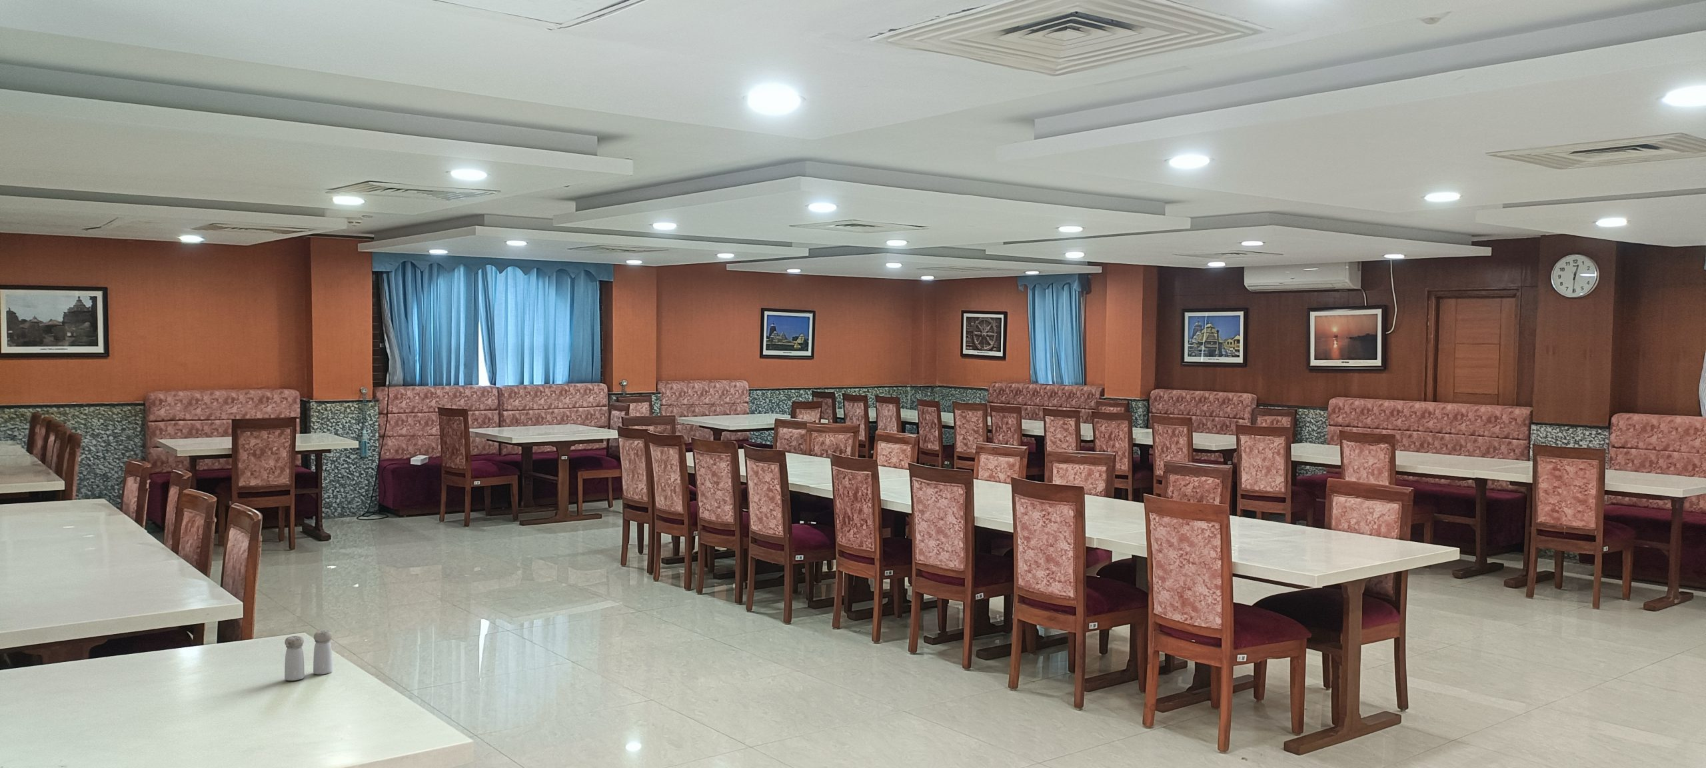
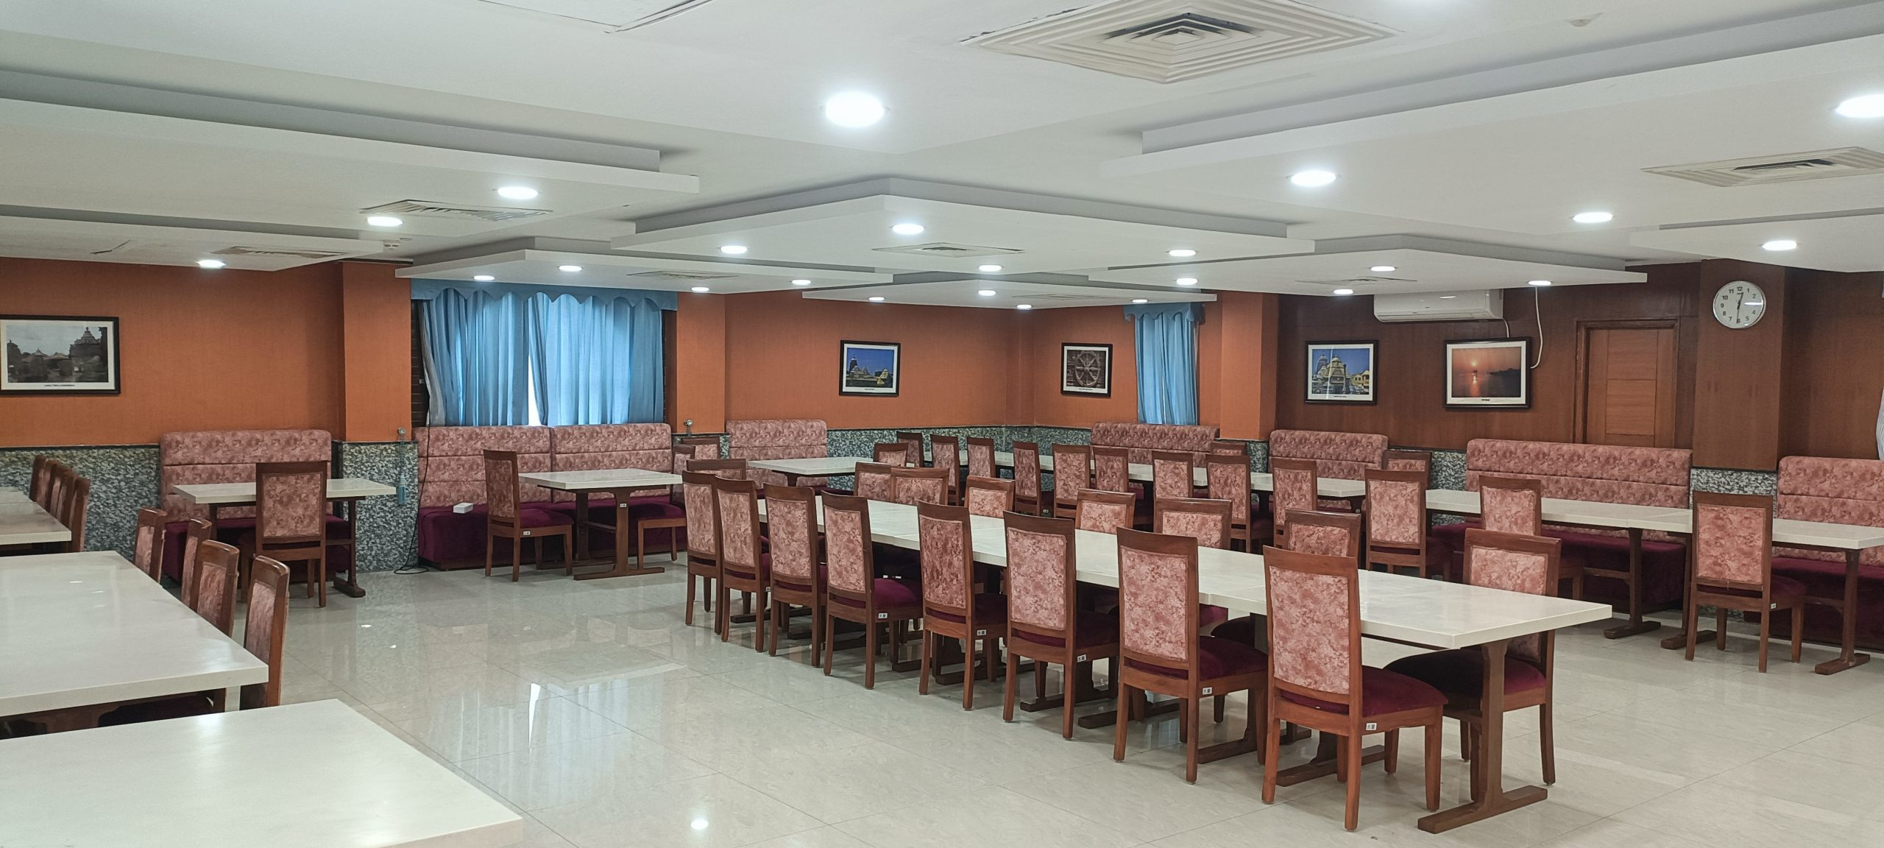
- salt and pepper shaker (313, 654)
